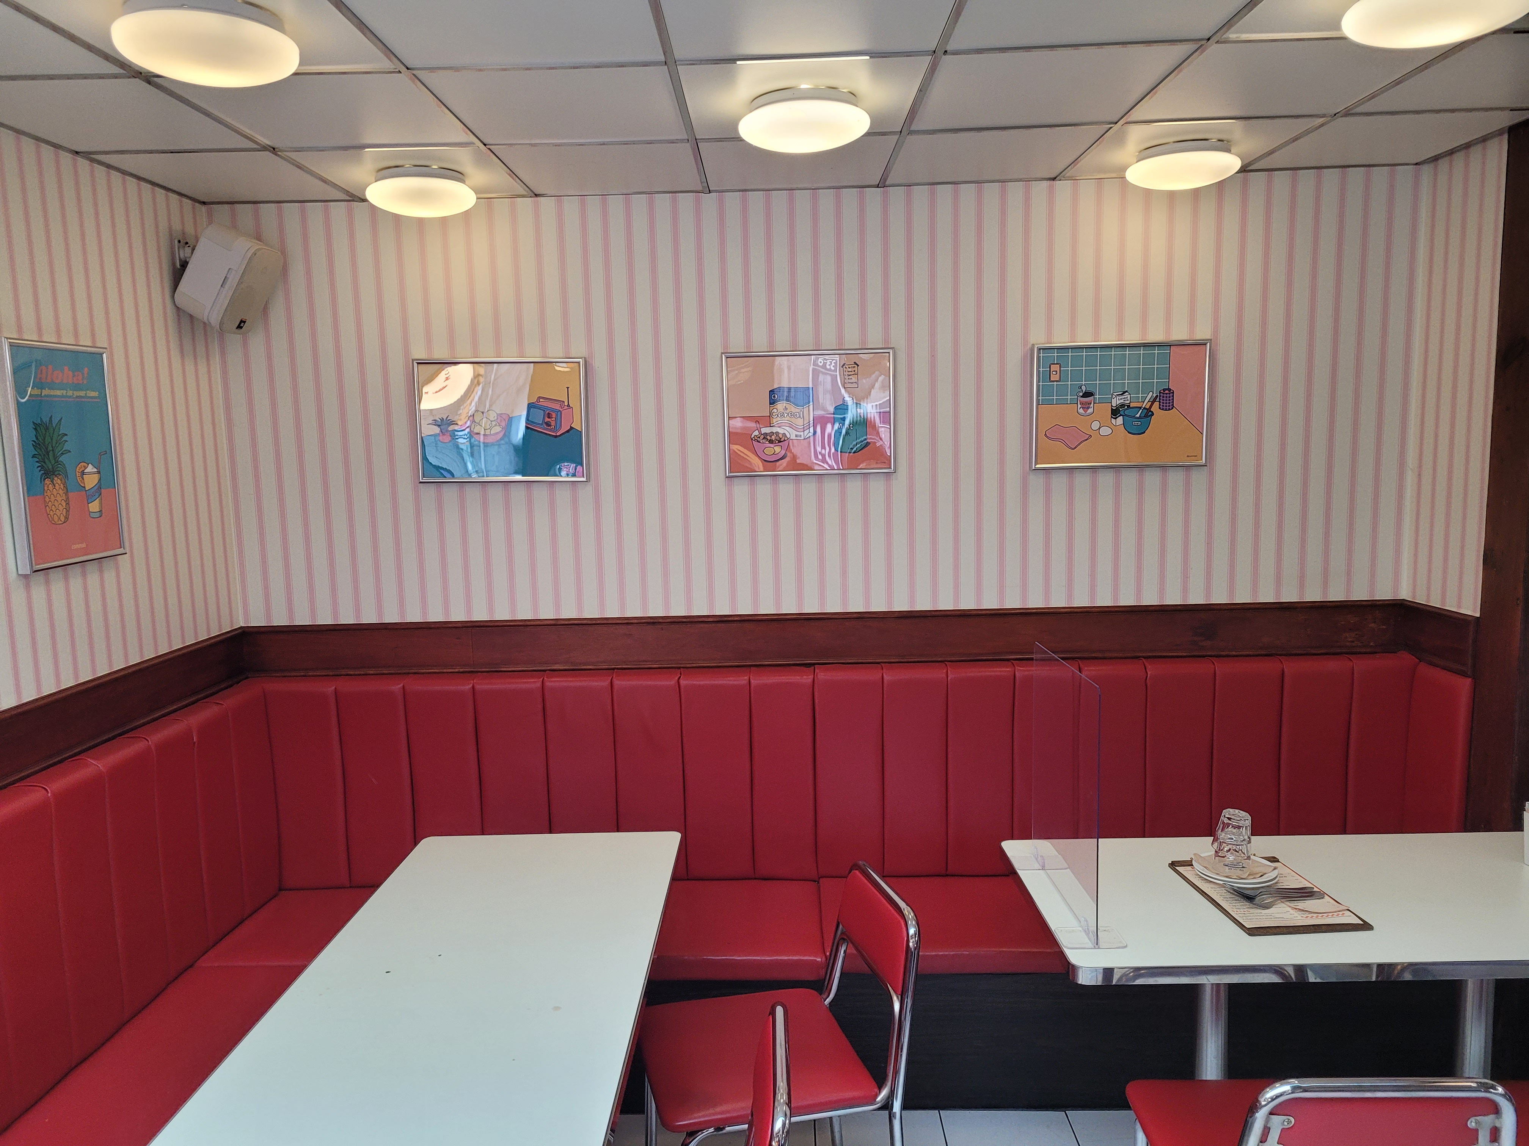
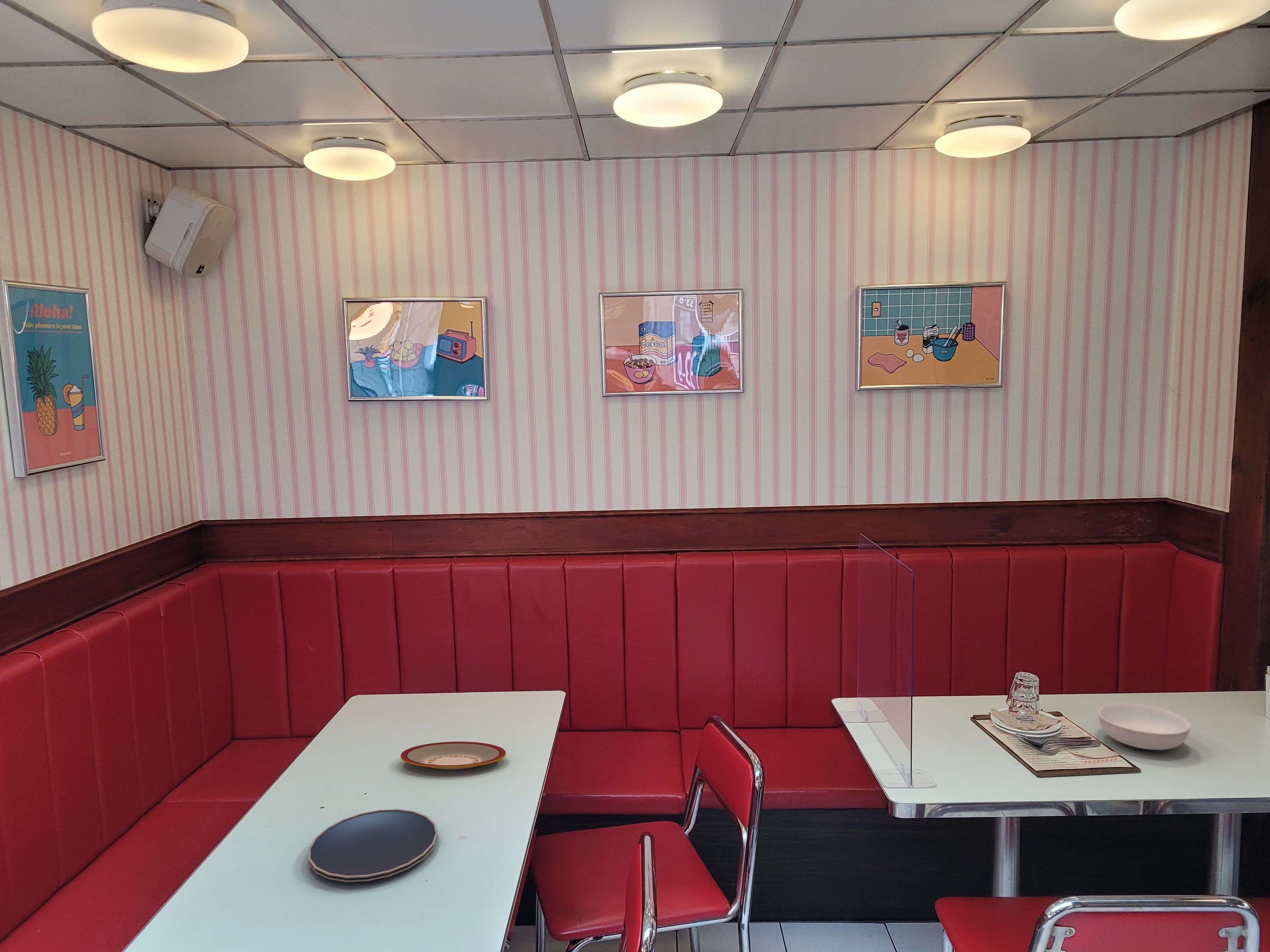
+ plate (453, 758)
+ plate (374, 845)
+ serving bowl (1142, 730)
